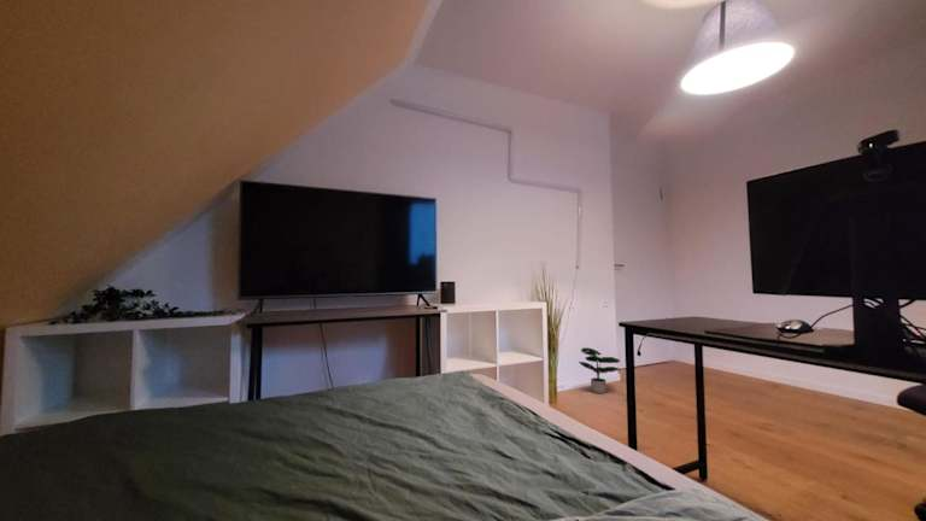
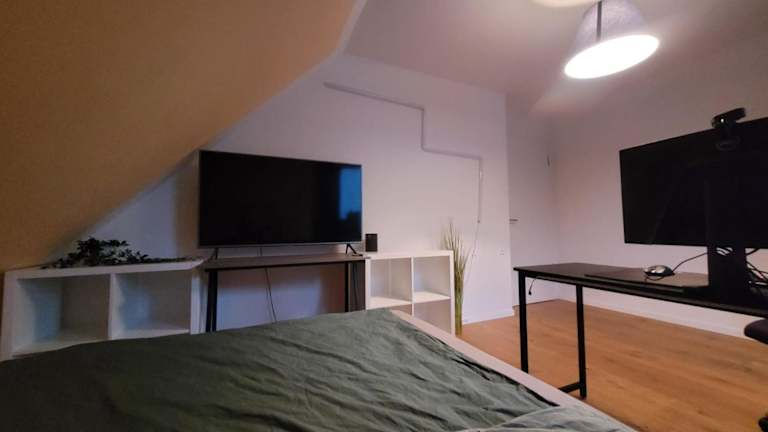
- potted plant (599, 370)
